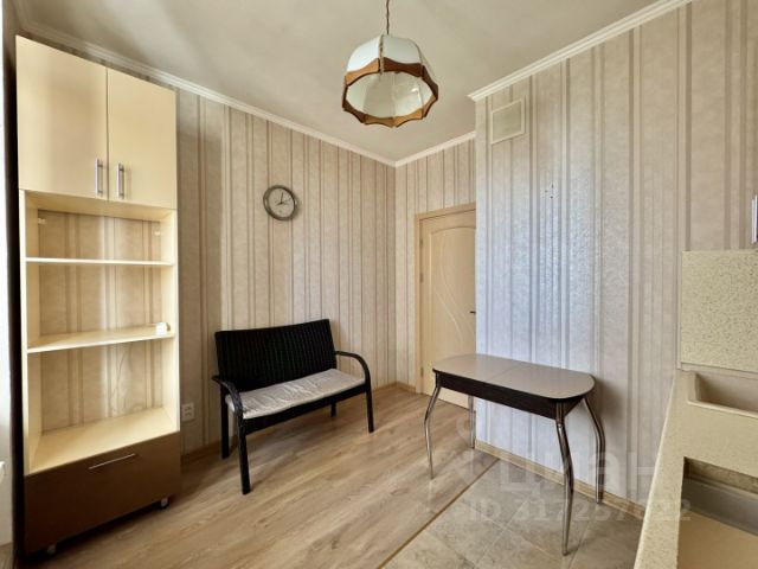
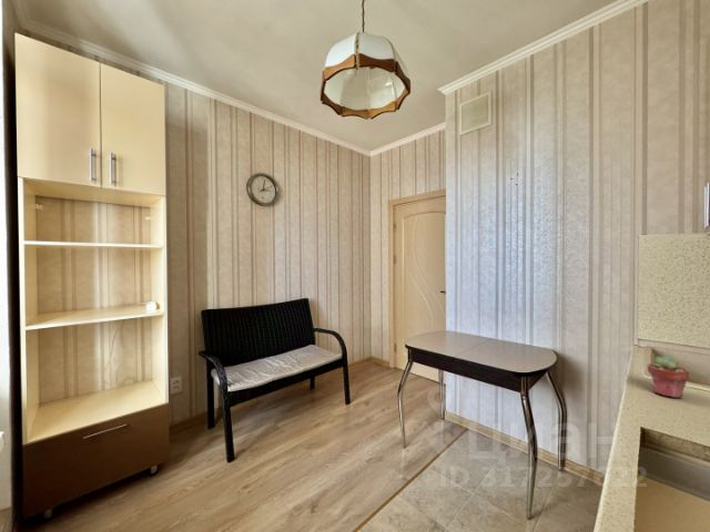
+ potted succulent (667, 375)
